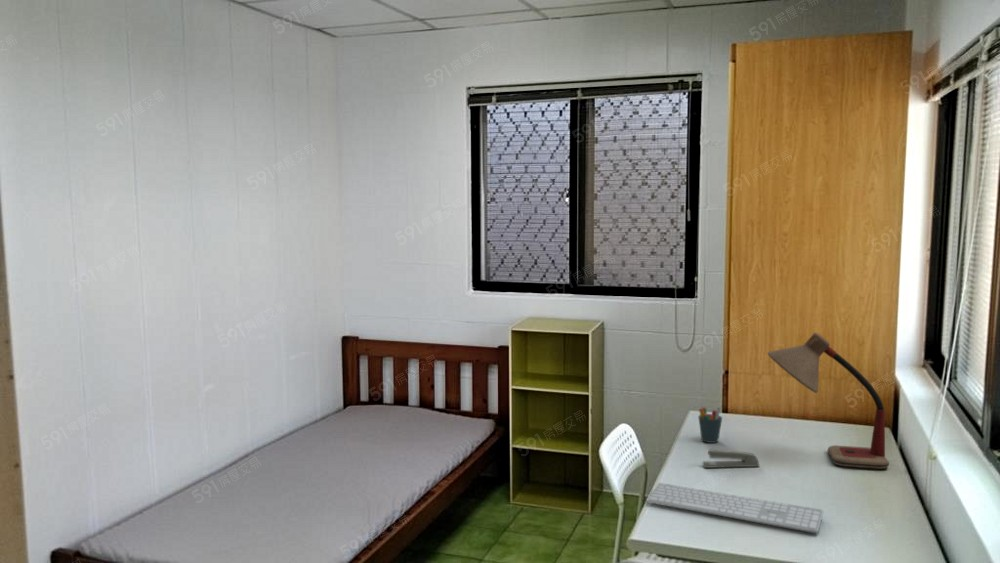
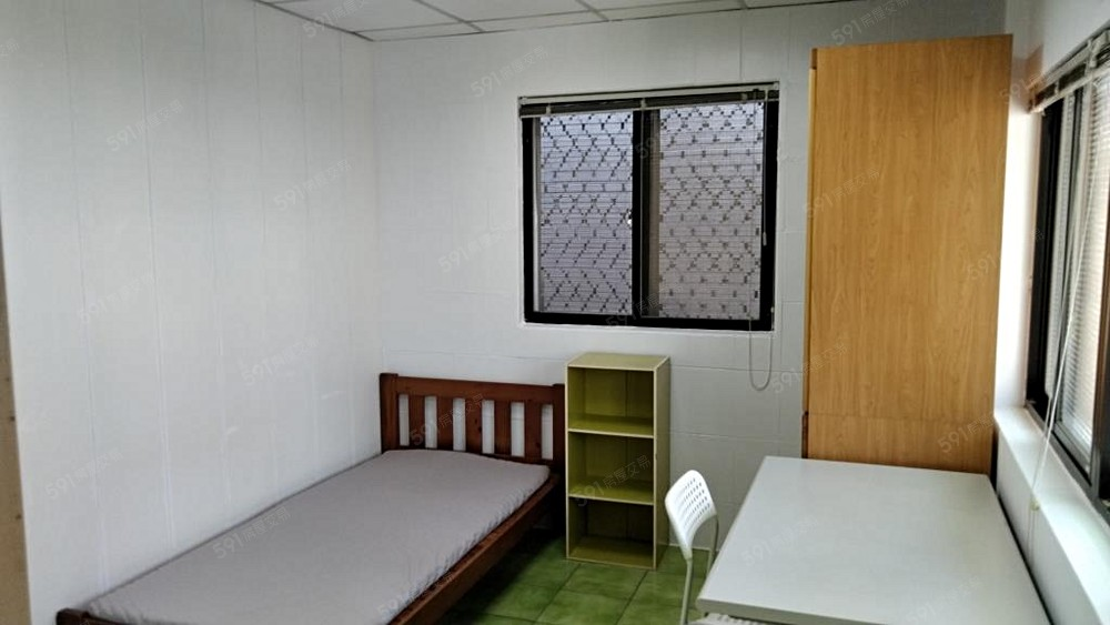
- stapler (730, 457)
- keyboard (732, 506)
- desk lamp (817, 391)
- pen holder (709, 422)
